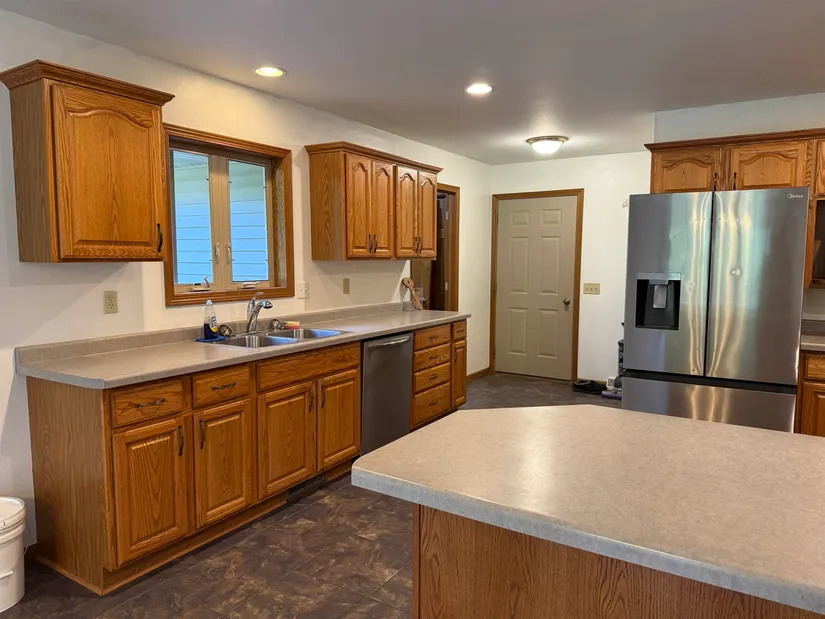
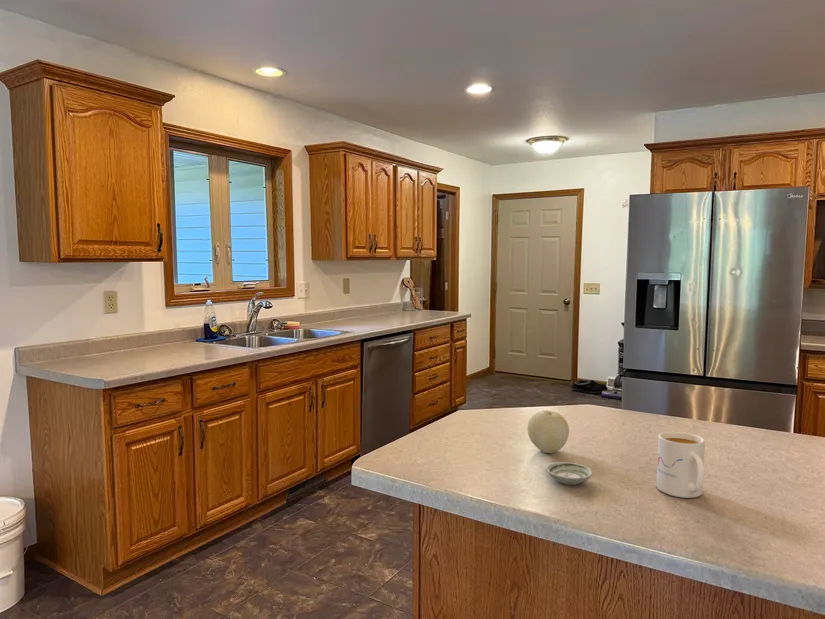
+ mug (684, 466)
+ saucer (568, 474)
+ fruit (547, 431)
